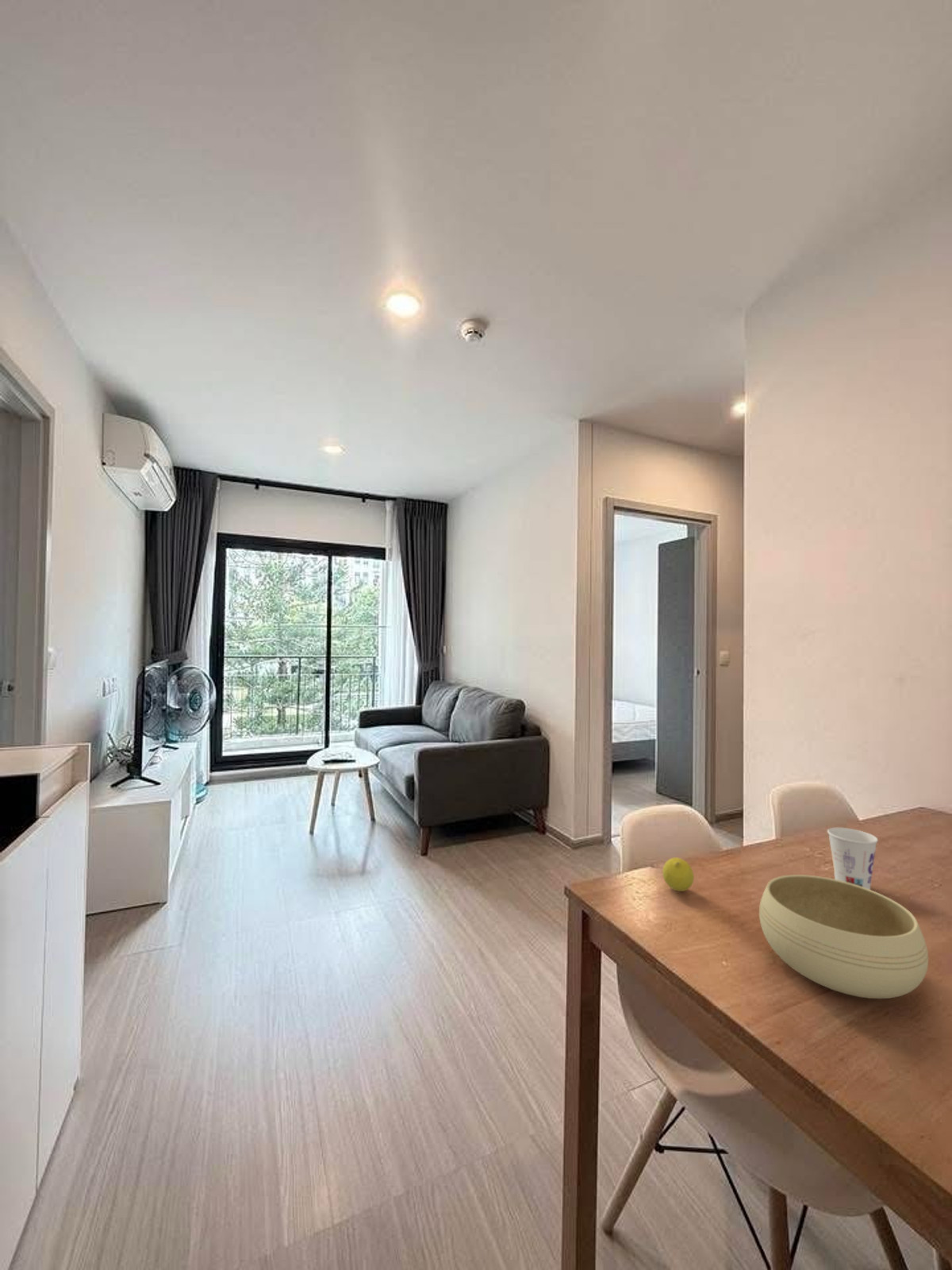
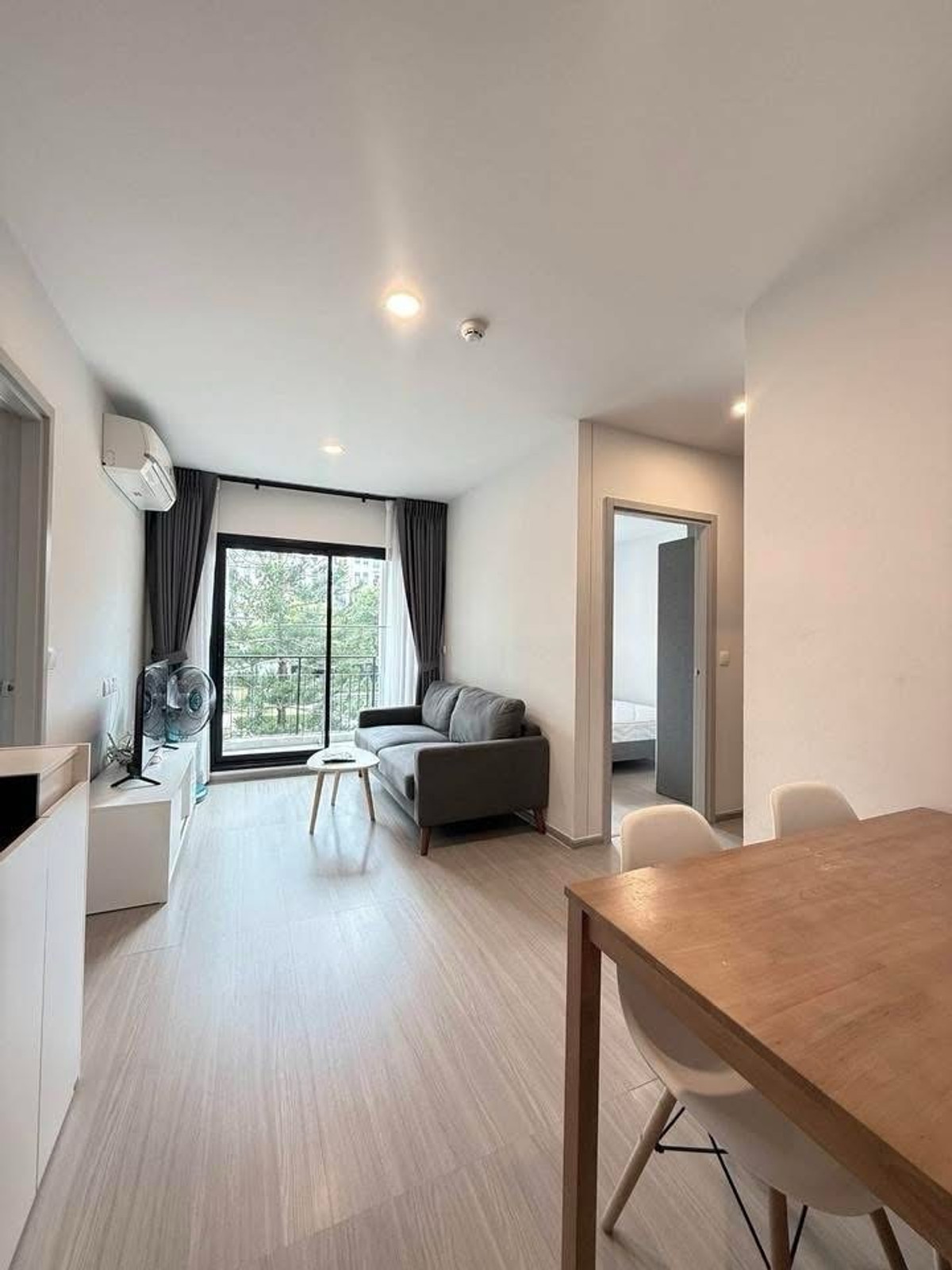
- fruit (678, 874)
- cup (852, 860)
- bowl (837, 937)
